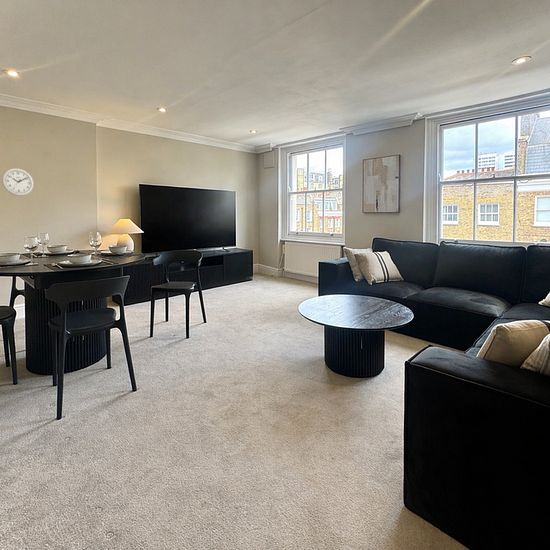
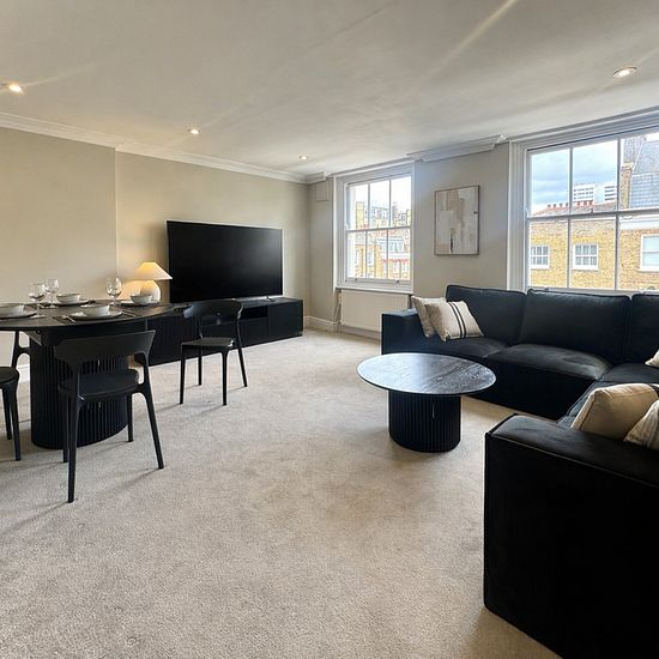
- wall clock (18, 182)
